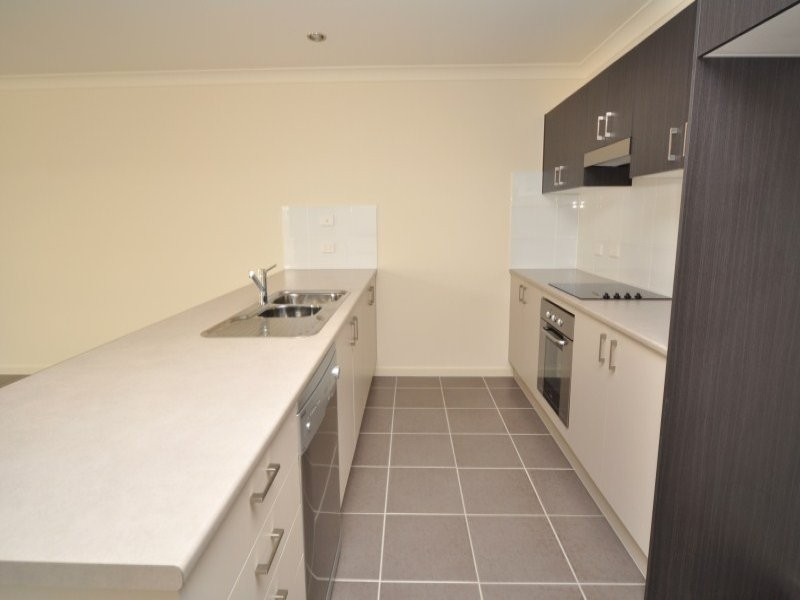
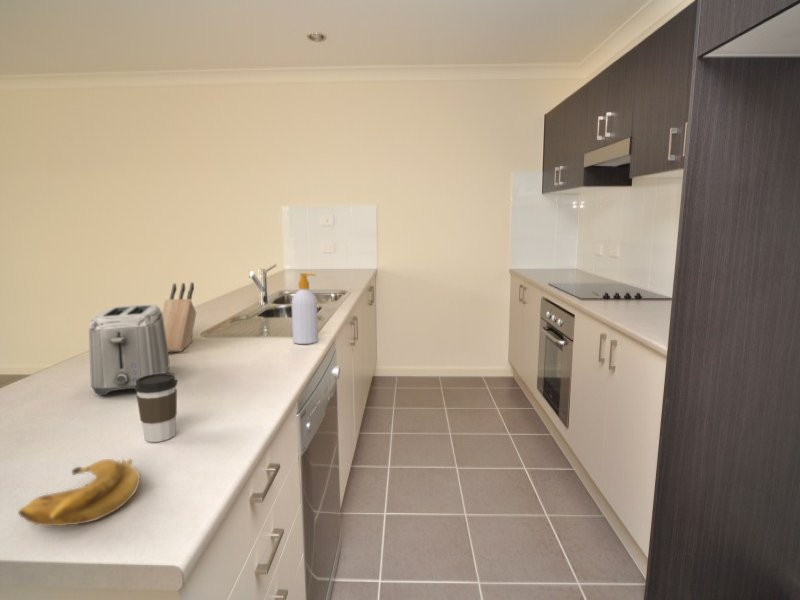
+ toaster (132, 344)
+ soap bottle (305, 307)
+ coffee cup (158, 407)
+ banana (82, 487)
+ knife block (176, 314)
